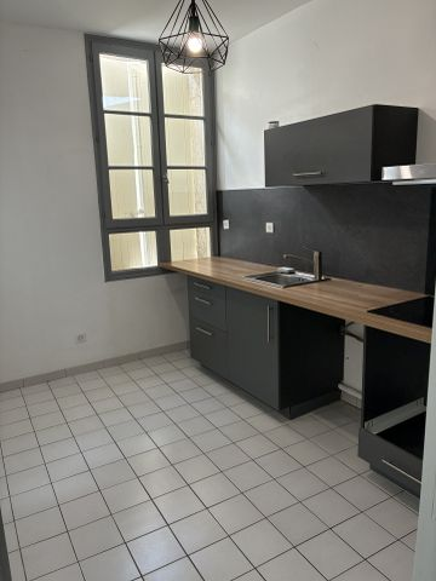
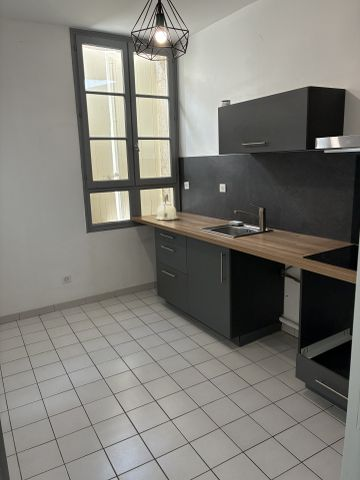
+ kettle (167, 206)
